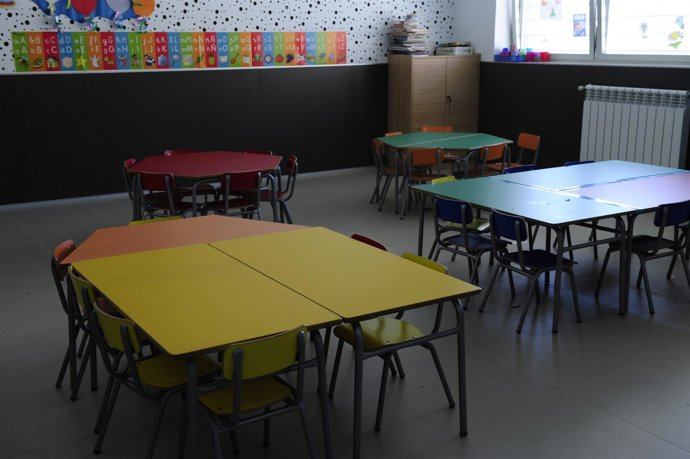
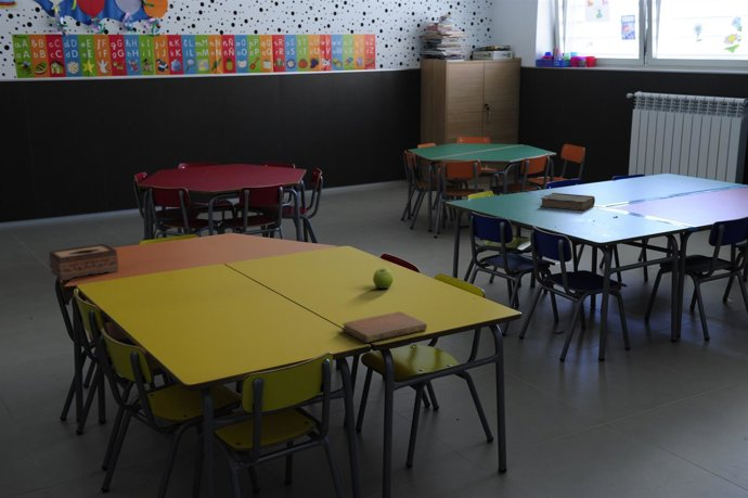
+ notebook (384, 325)
+ tissue box (83, 260)
+ fruit (383, 278)
+ book (567, 201)
